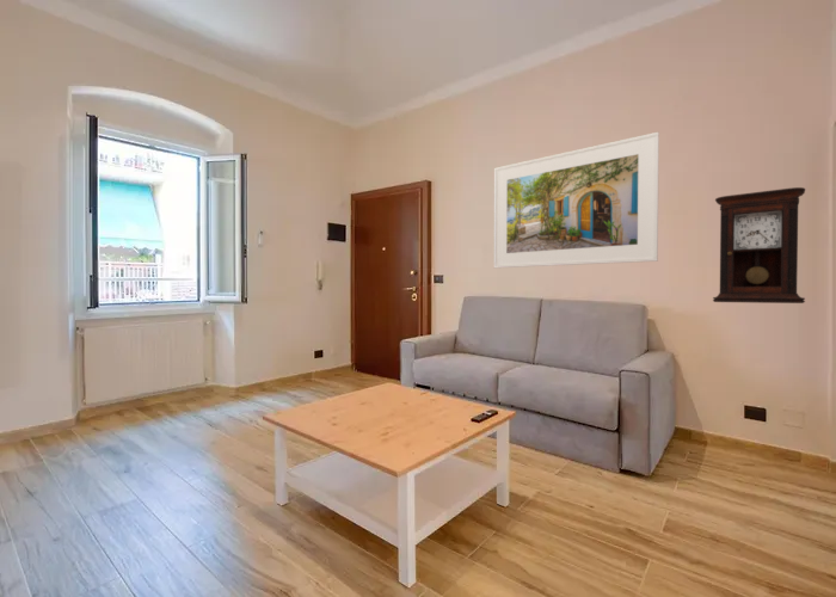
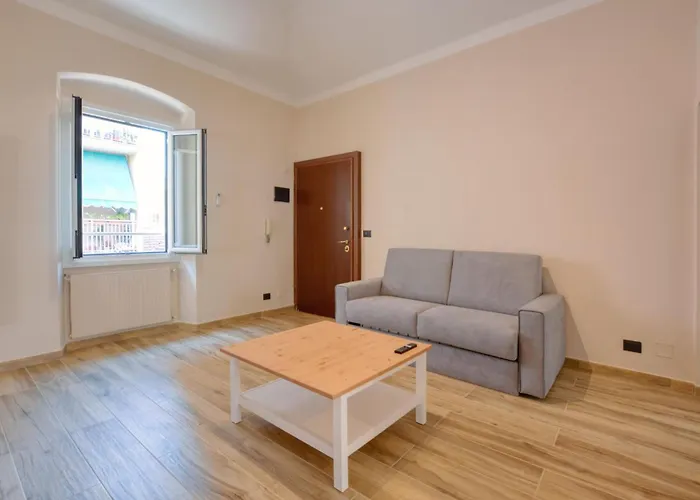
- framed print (565, 209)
- pendulum clock (757, 248)
